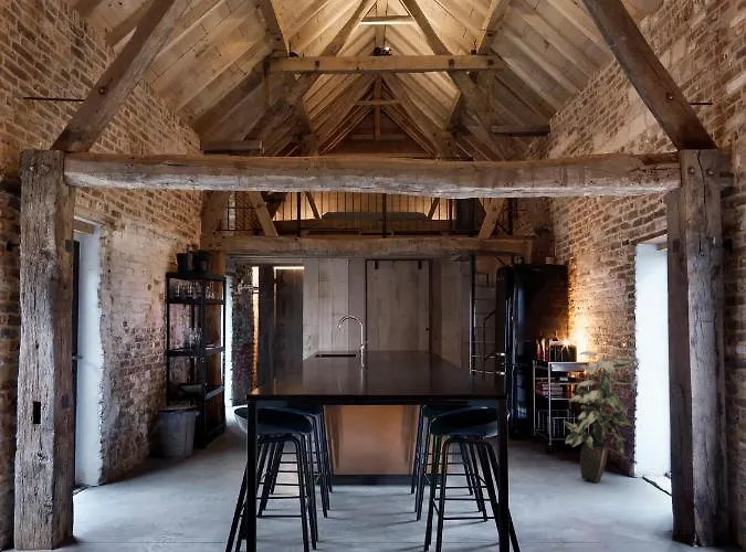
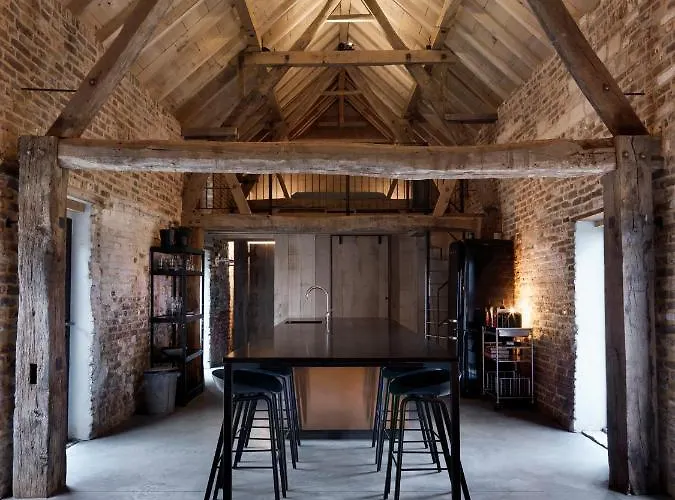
- indoor plant (597, 415)
